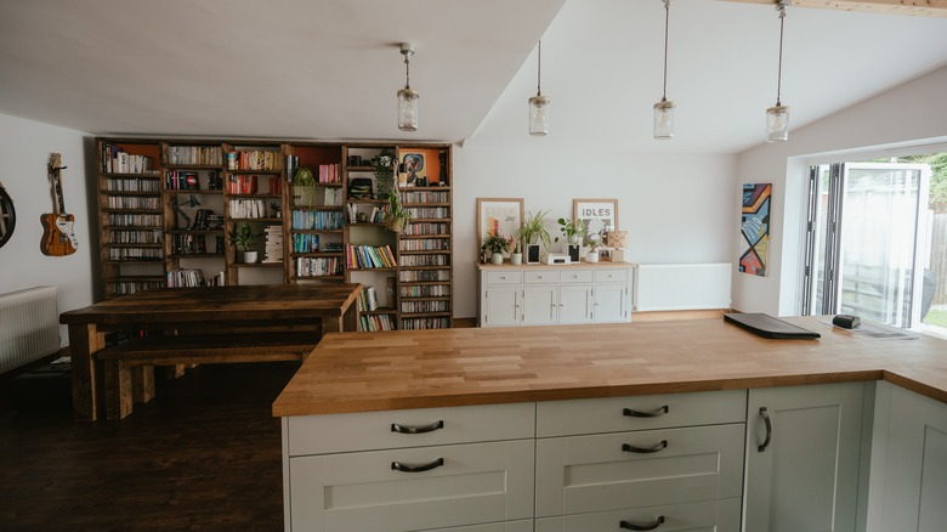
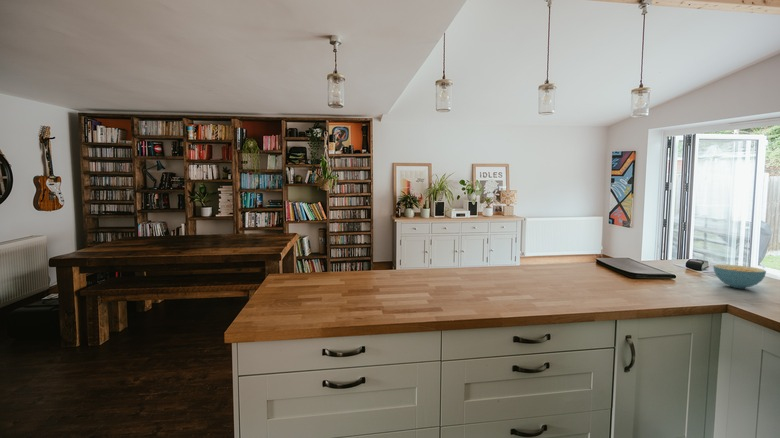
+ cereal bowl (738, 277)
